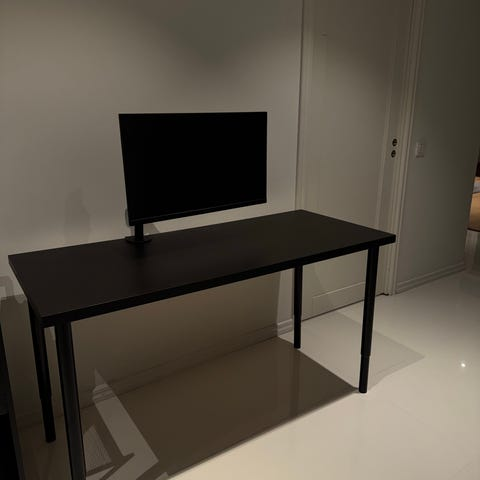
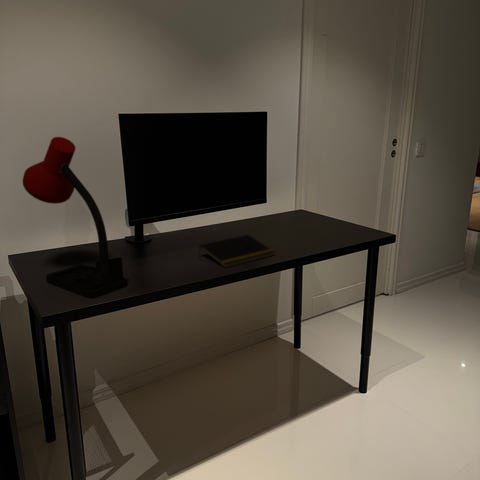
+ notepad (237, 249)
+ desk lamp (66, 200)
